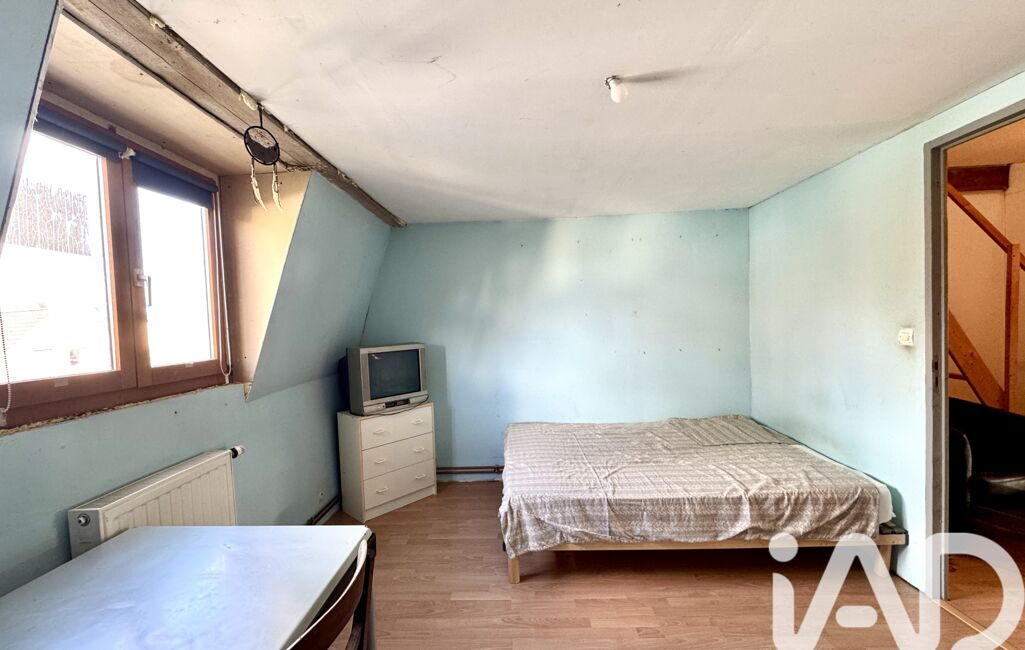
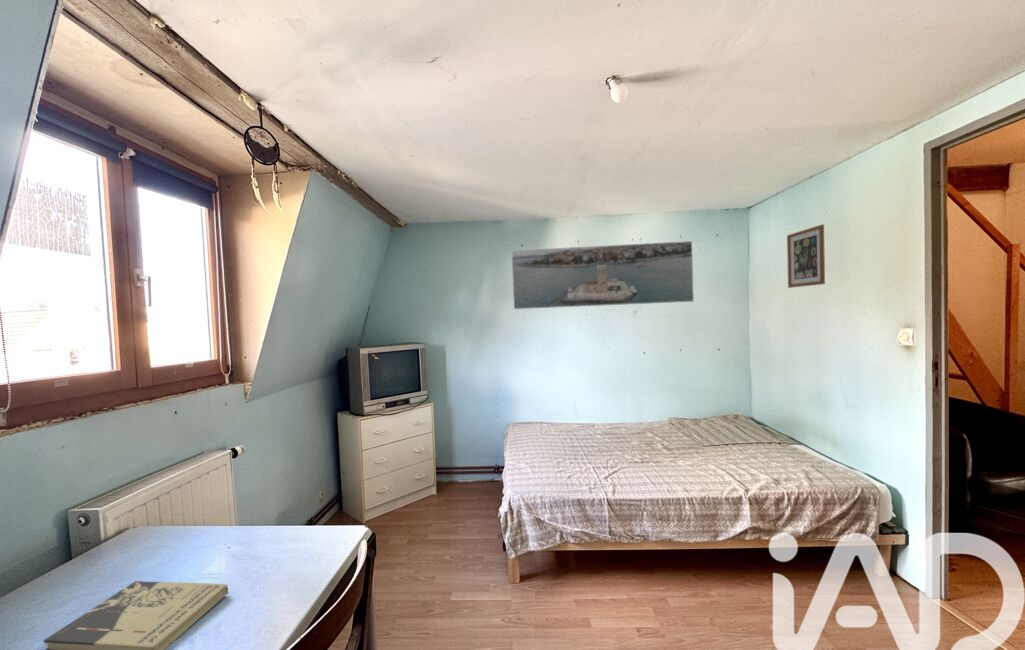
+ wall art (804, 258)
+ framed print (601, 275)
+ book (143, 614)
